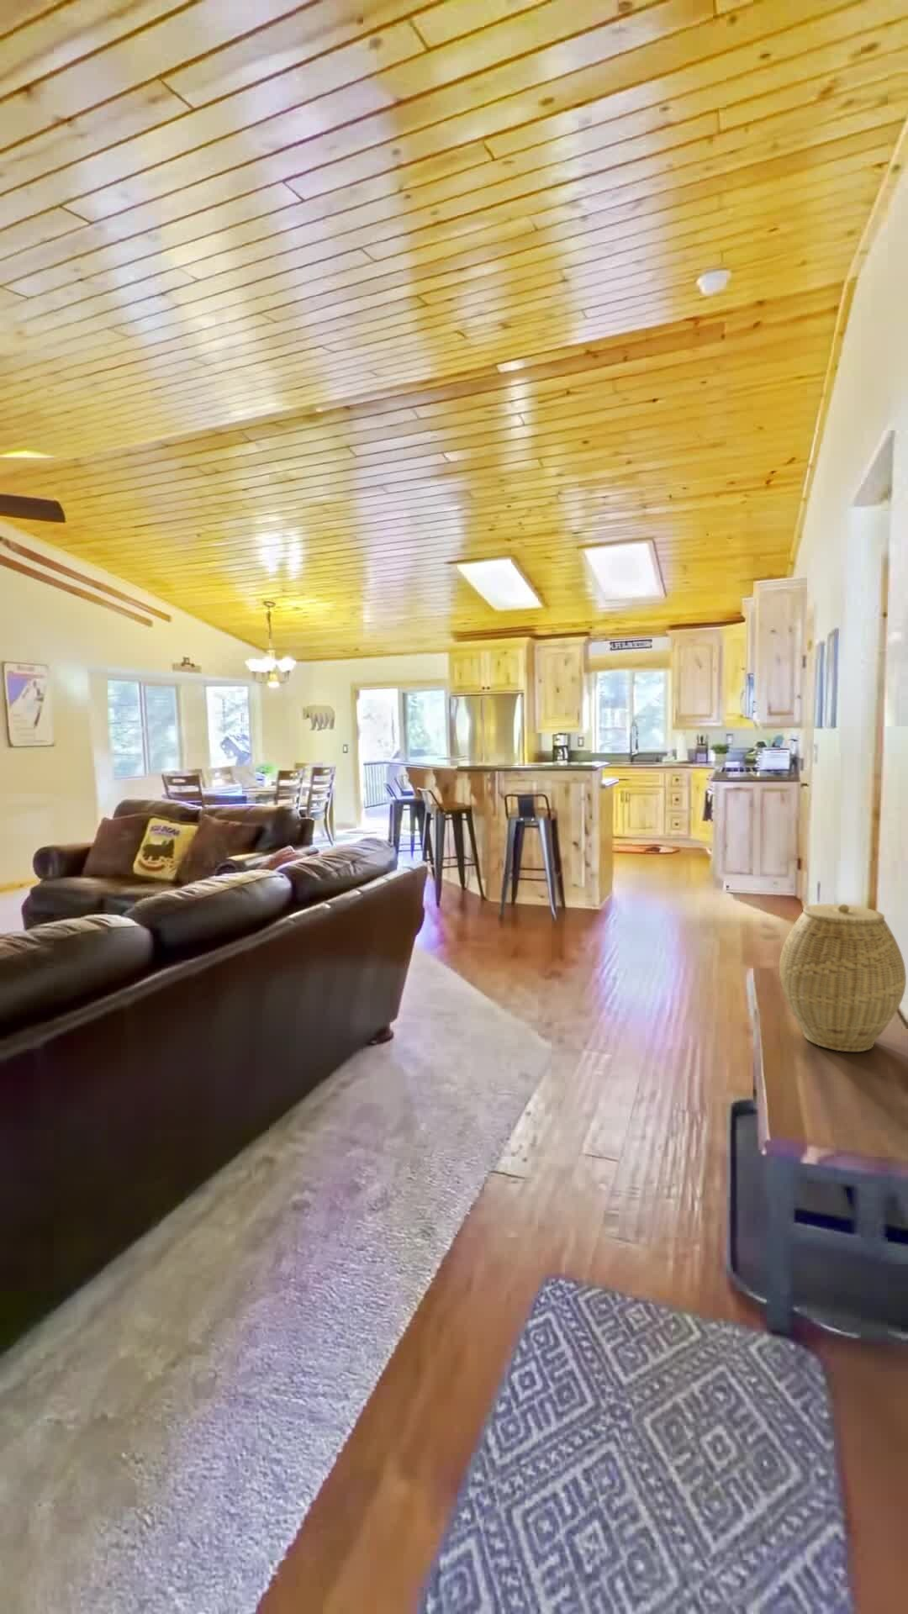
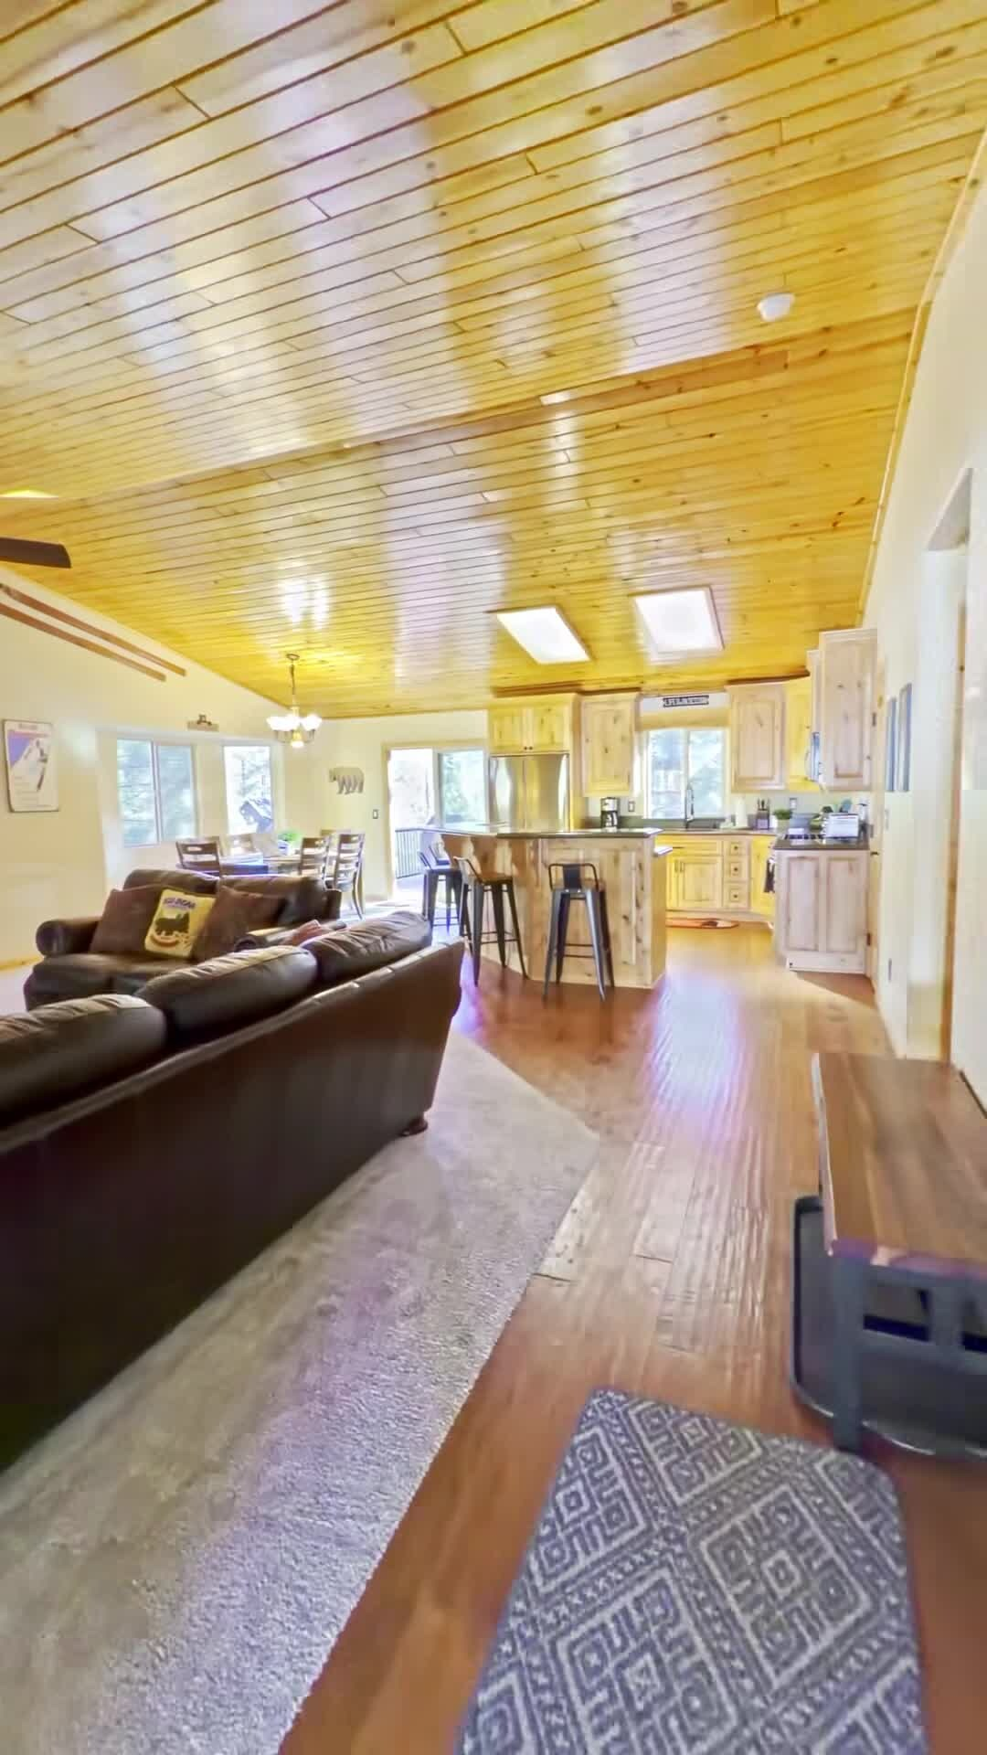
- woven basket (840, 972)
